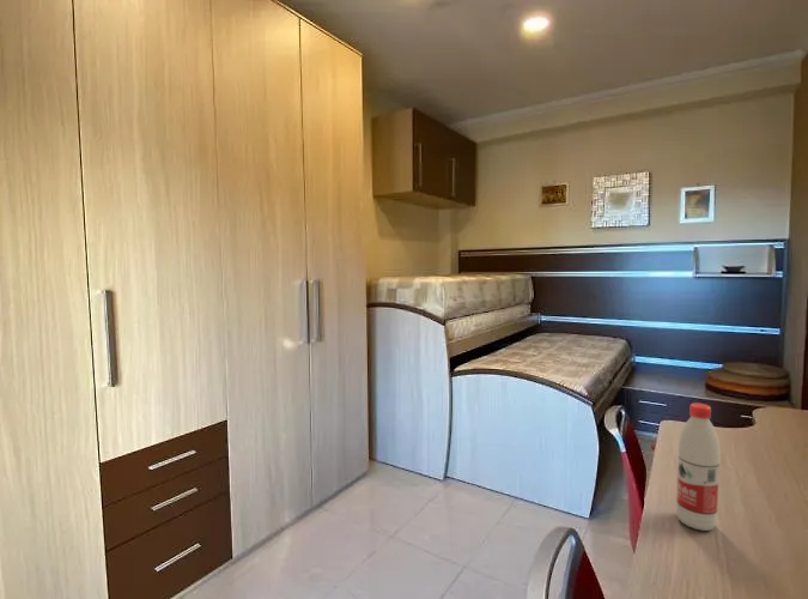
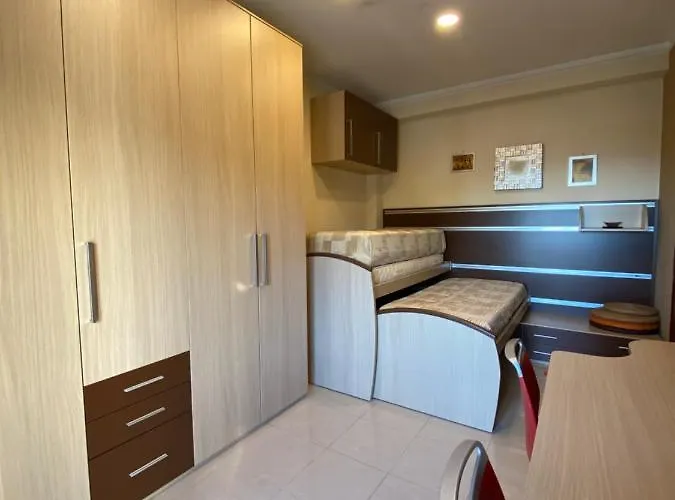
- water bottle (698, 464)
